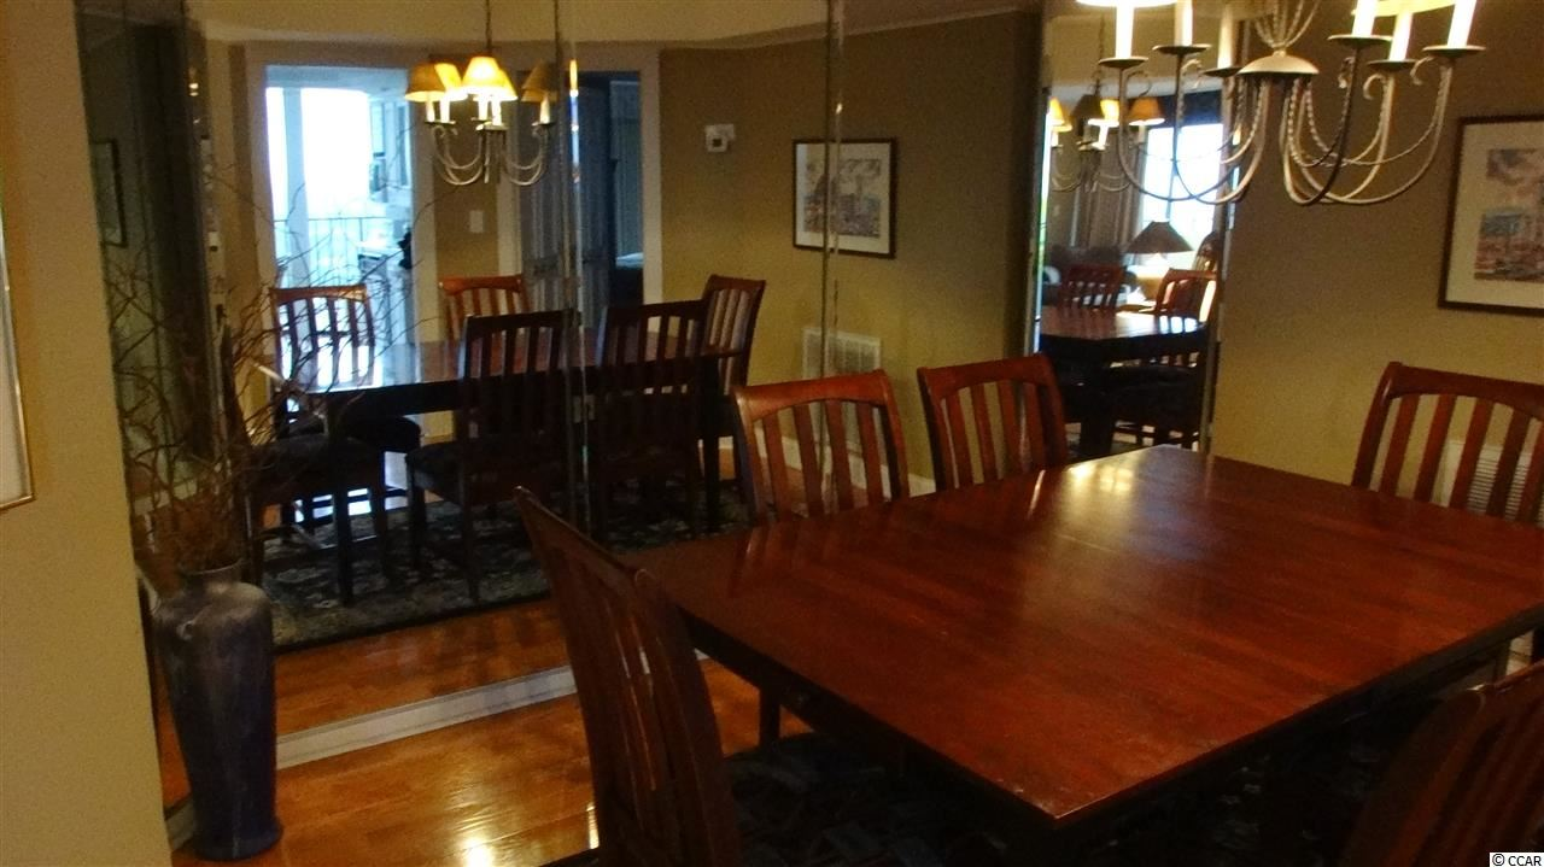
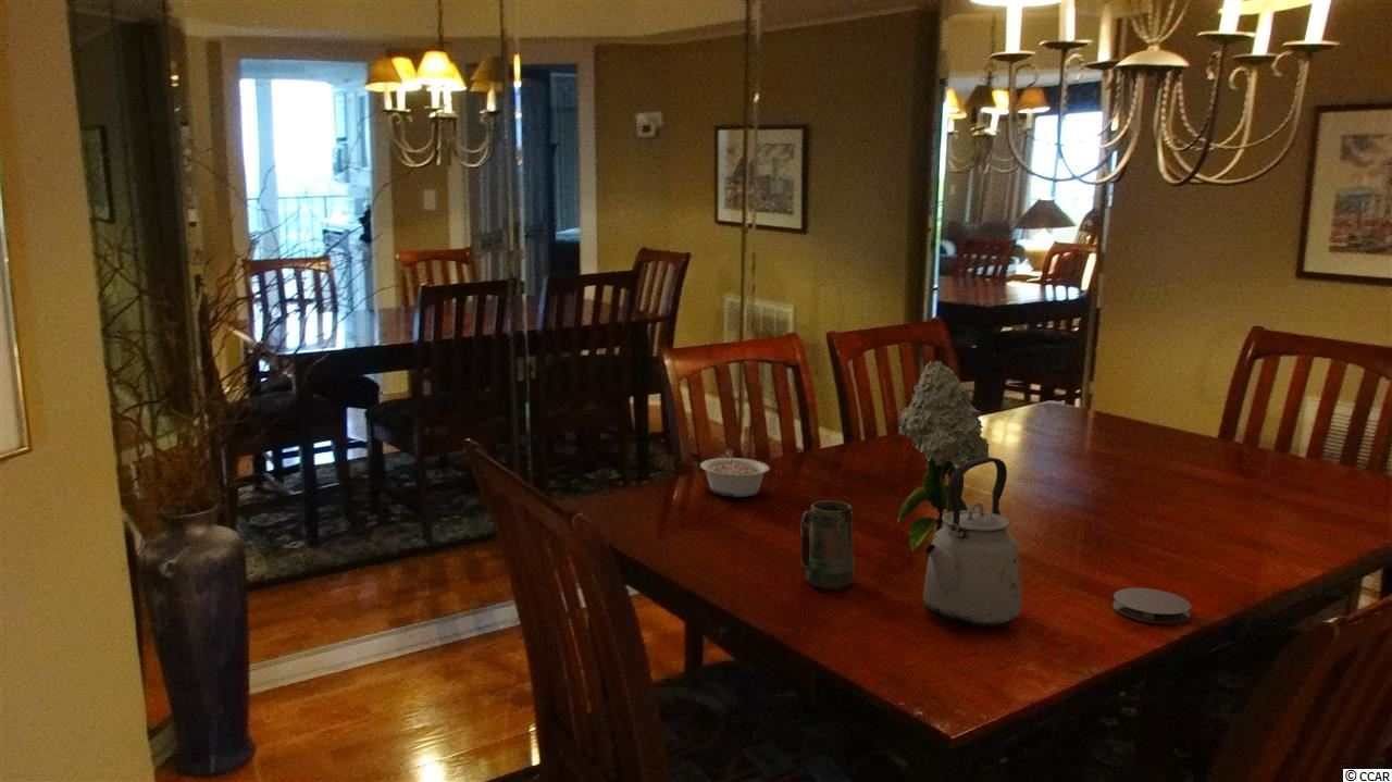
+ legume (732, 475)
+ mug (823, 545)
+ flower (944, 452)
+ kettle (965, 543)
+ coaster (1151, 605)
